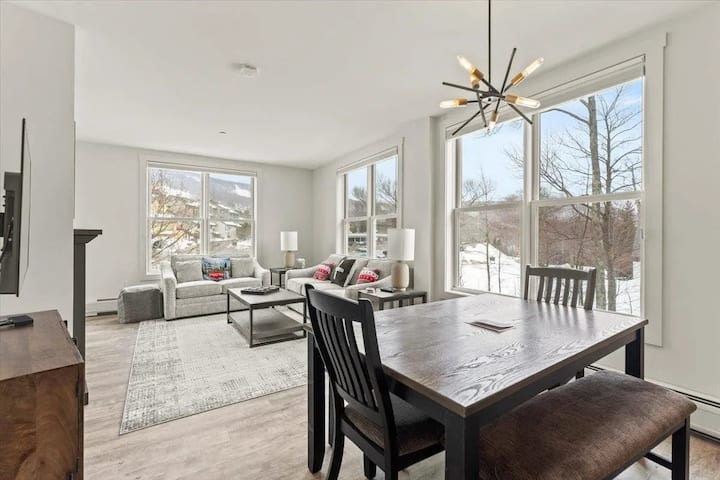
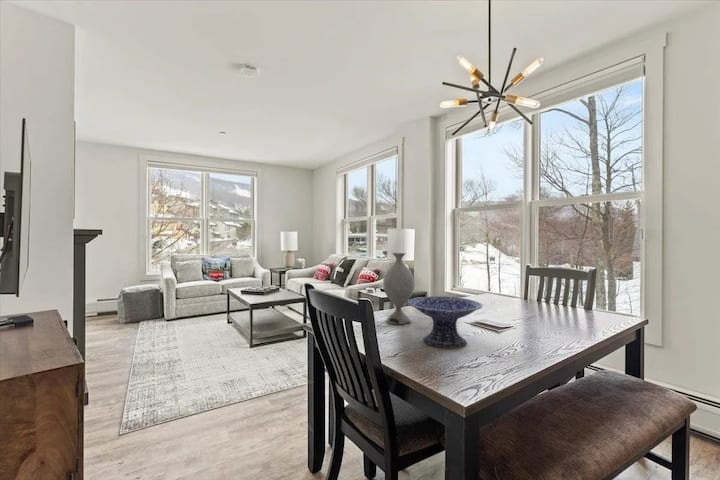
+ decorative bowl (444, 321)
+ decorative vase (398, 287)
